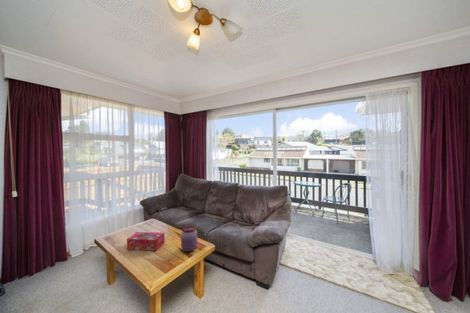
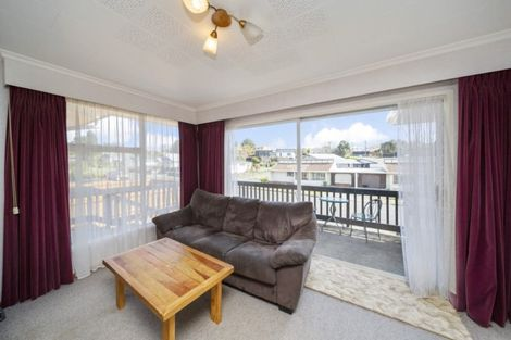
- jar (189, 238)
- tissue box (146, 240)
